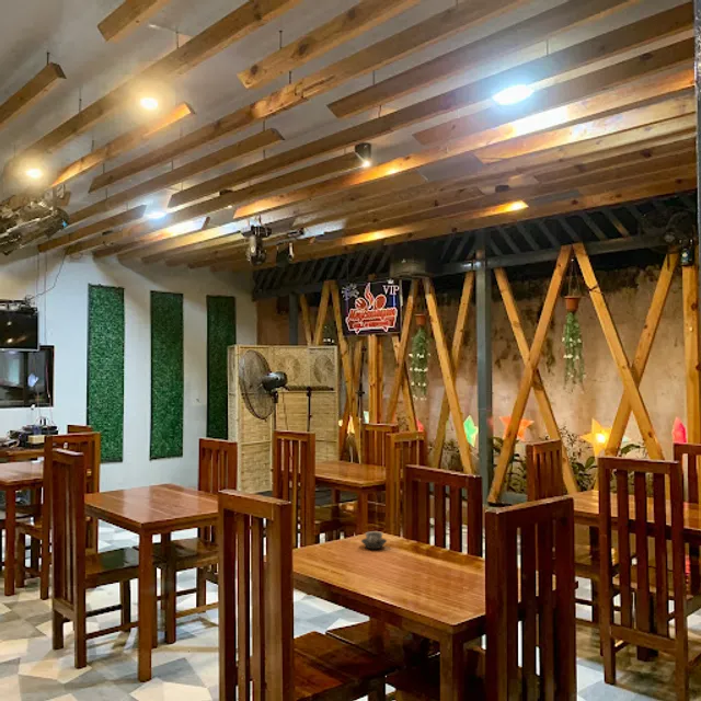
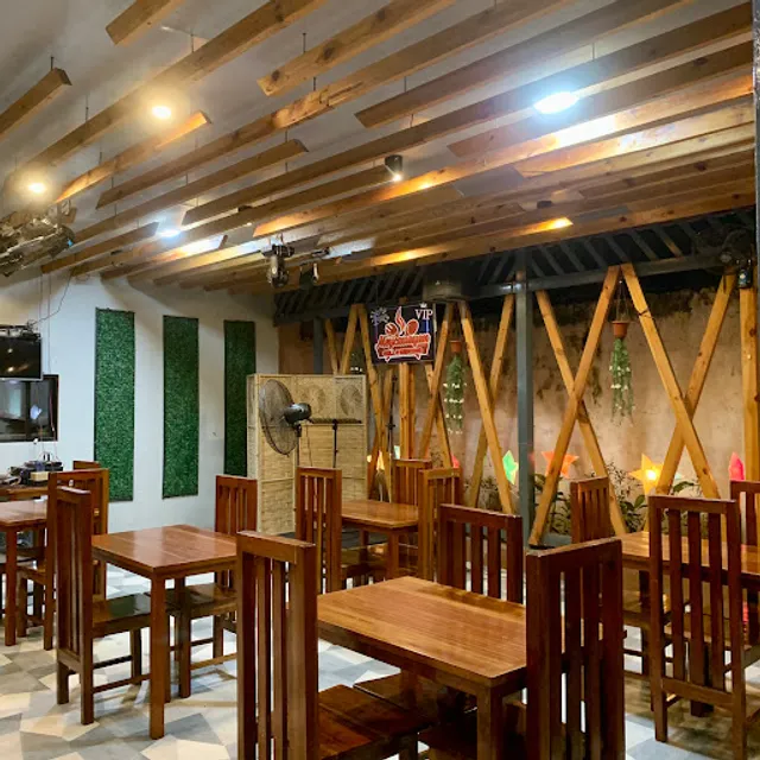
- cup (374, 540)
